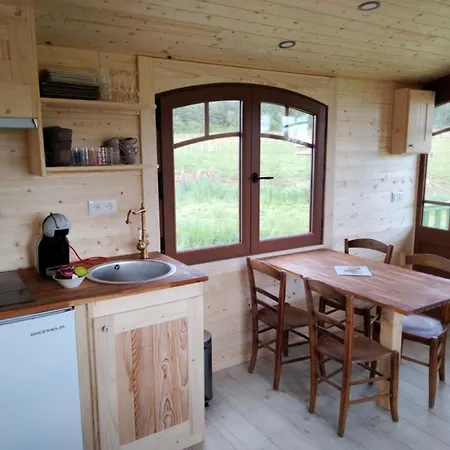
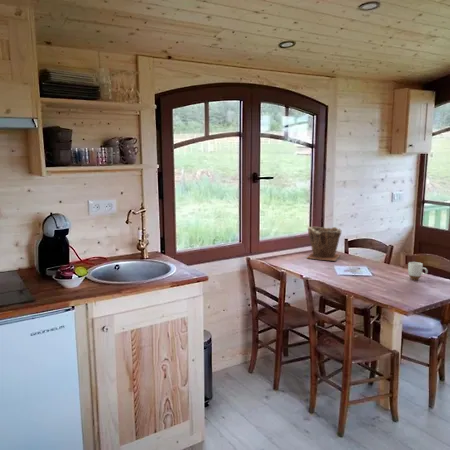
+ mug (417, 272)
+ plant pot (323, 242)
